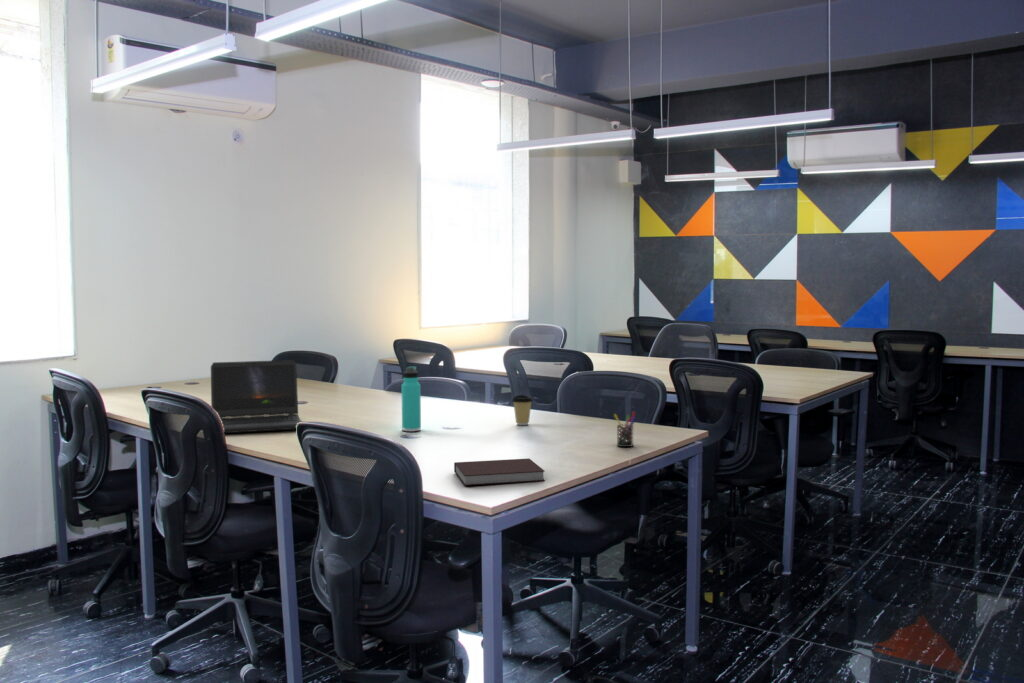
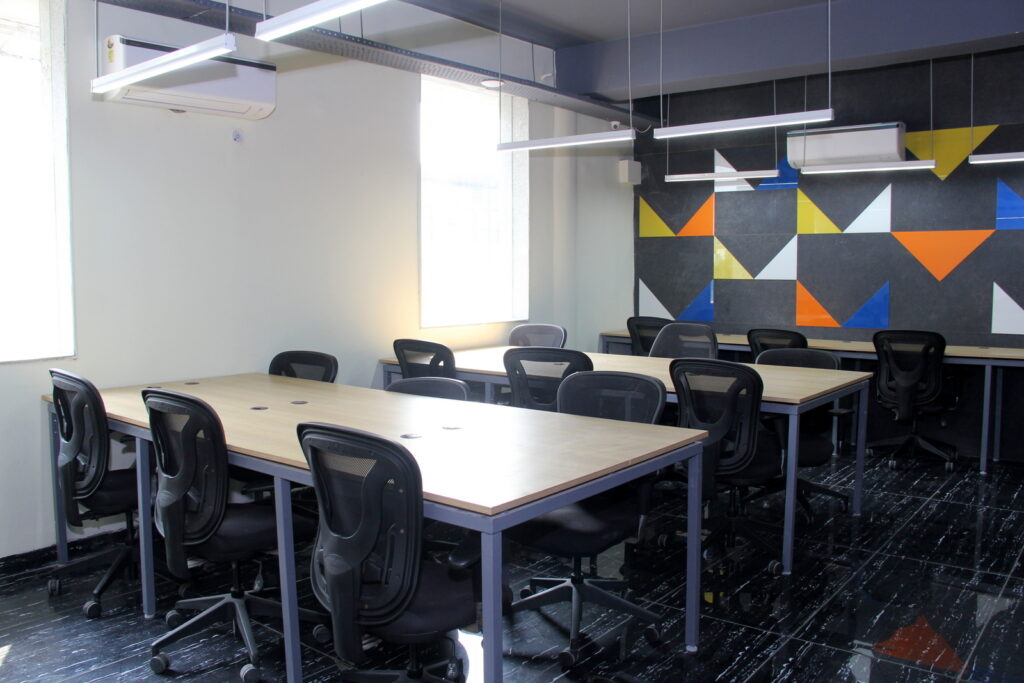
- coffee cup (522, 410)
- laptop computer (255, 395)
- pen holder (626, 428)
- thermos bottle (411, 398)
- notebook (498, 471)
